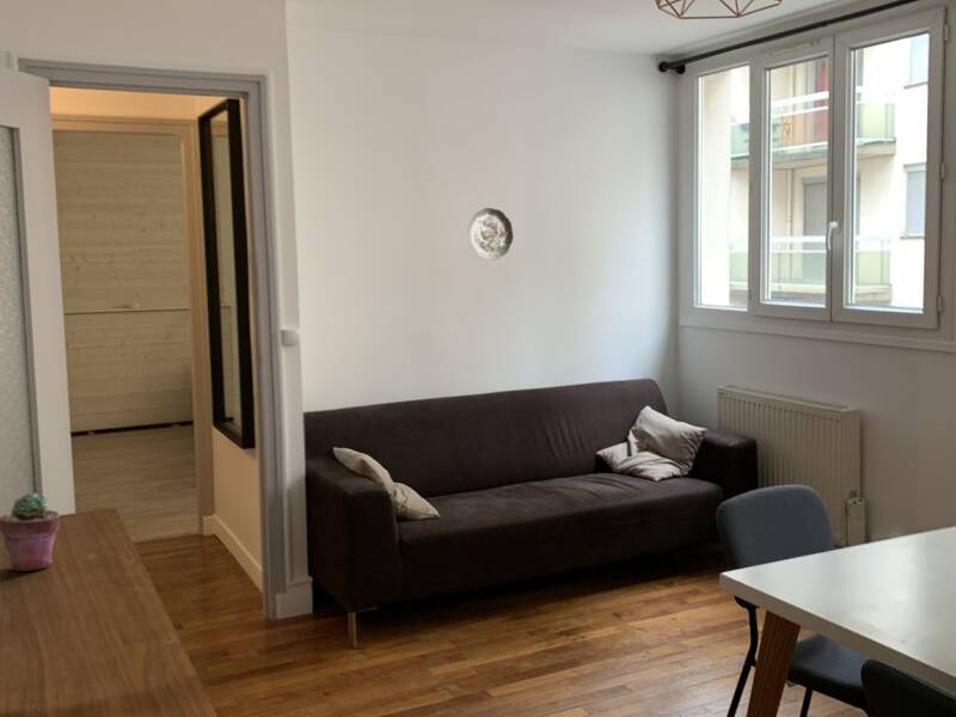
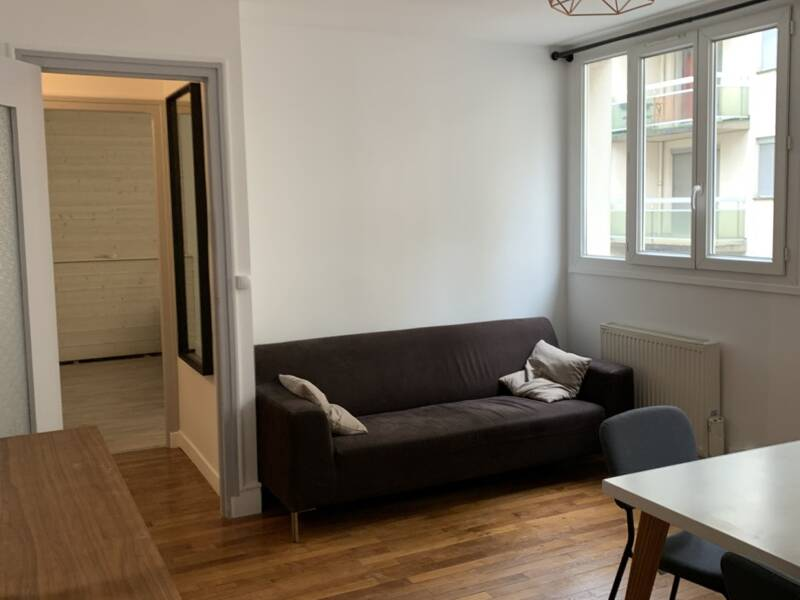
- decorative plate (489, 233)
- potted succulent (30, 529)
